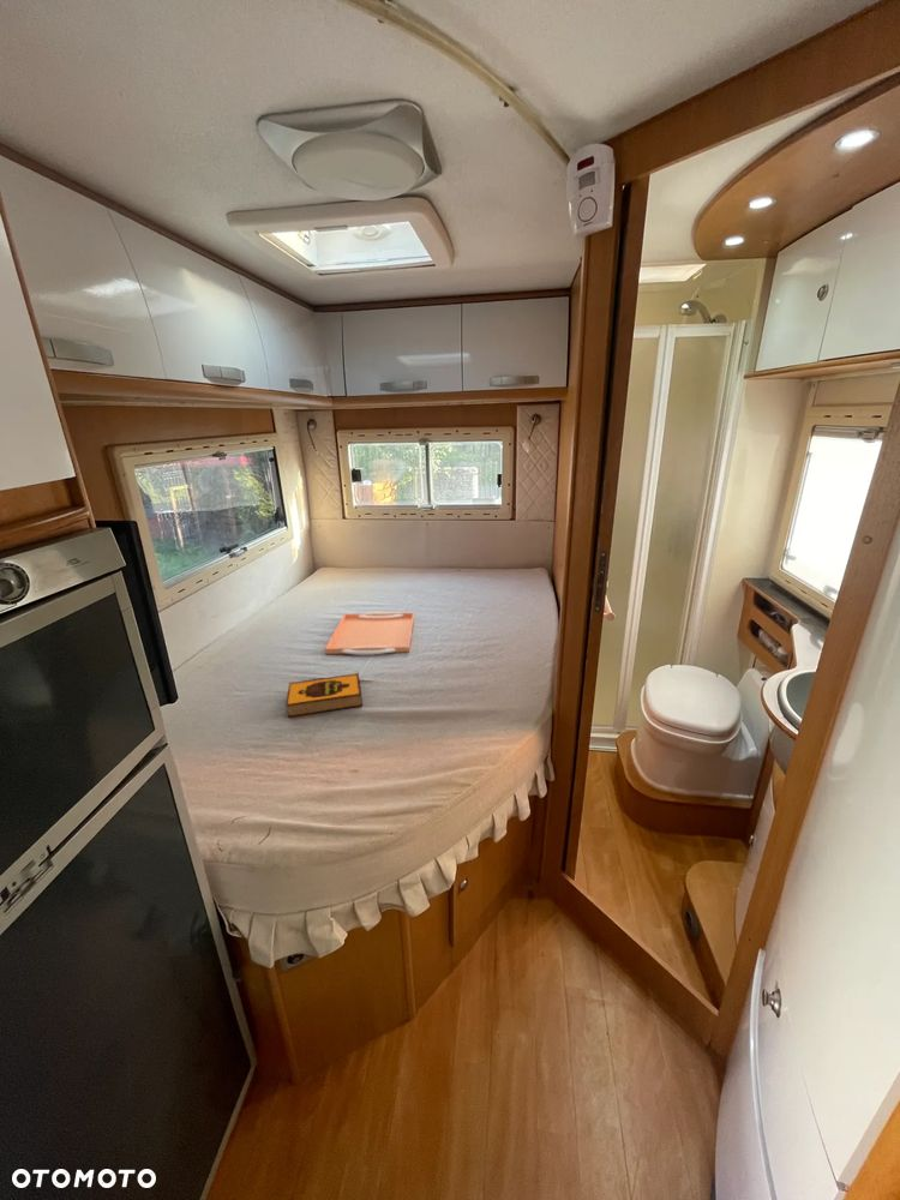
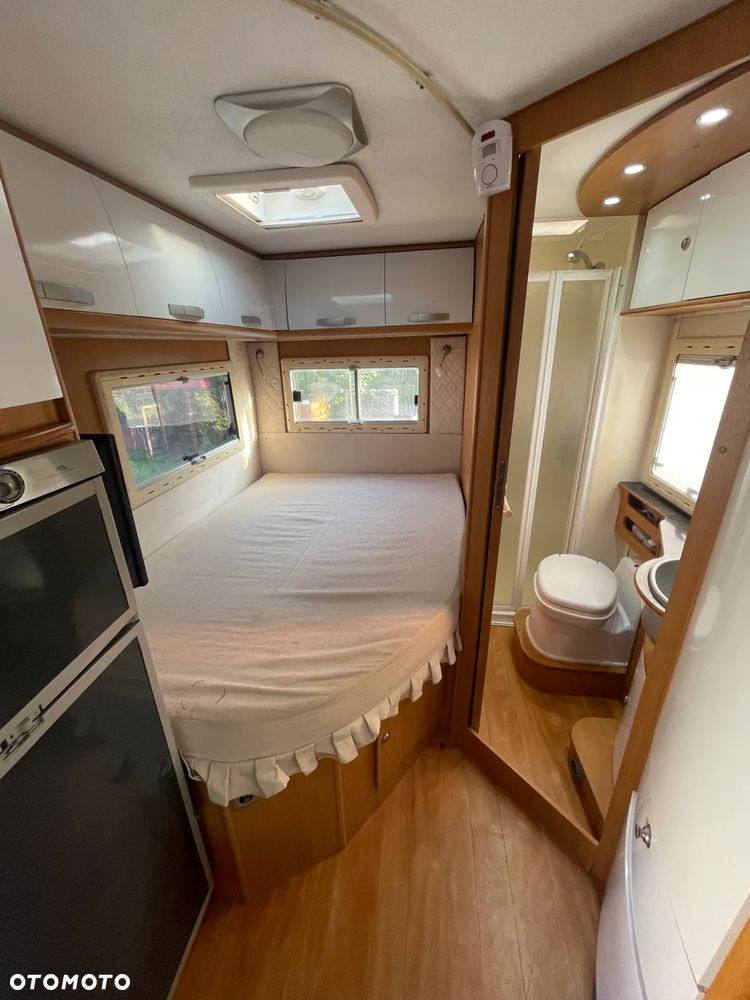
- serving tray (373, 631)
- hardback book (325, 692)
